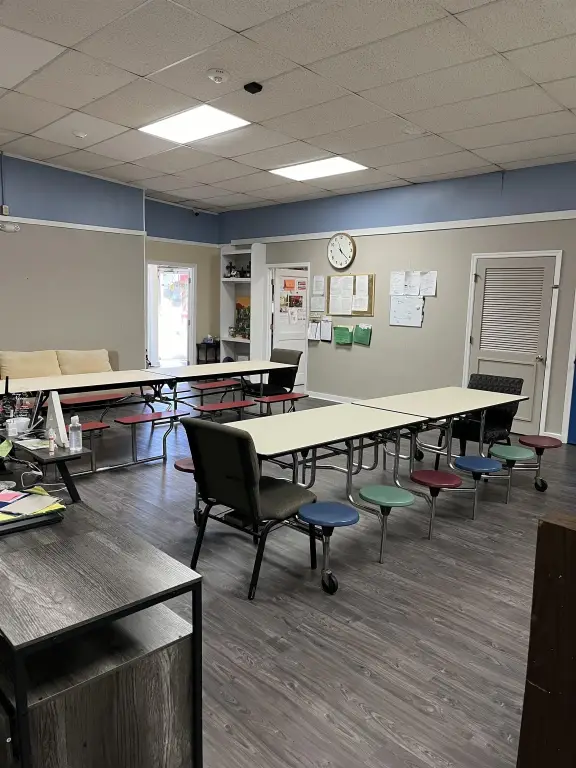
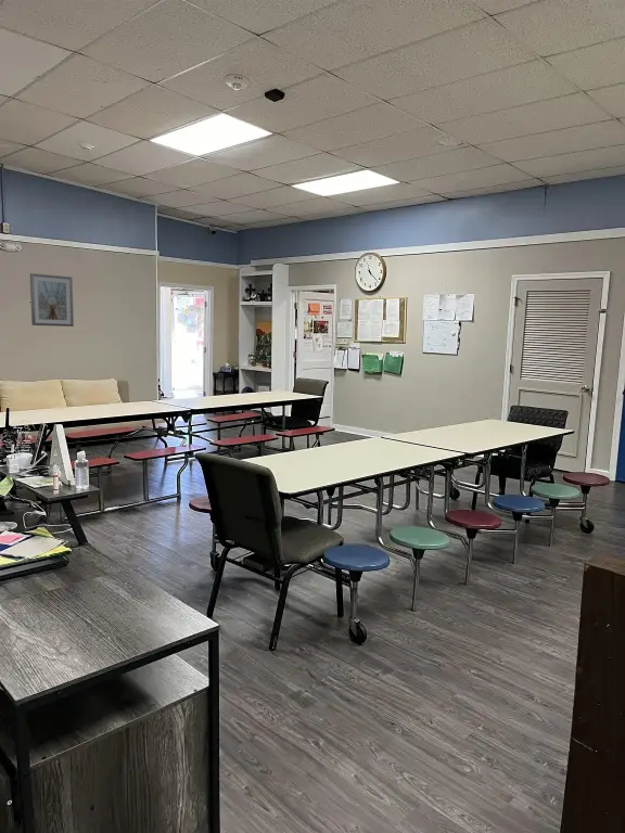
+ picture frame (52, 300)
